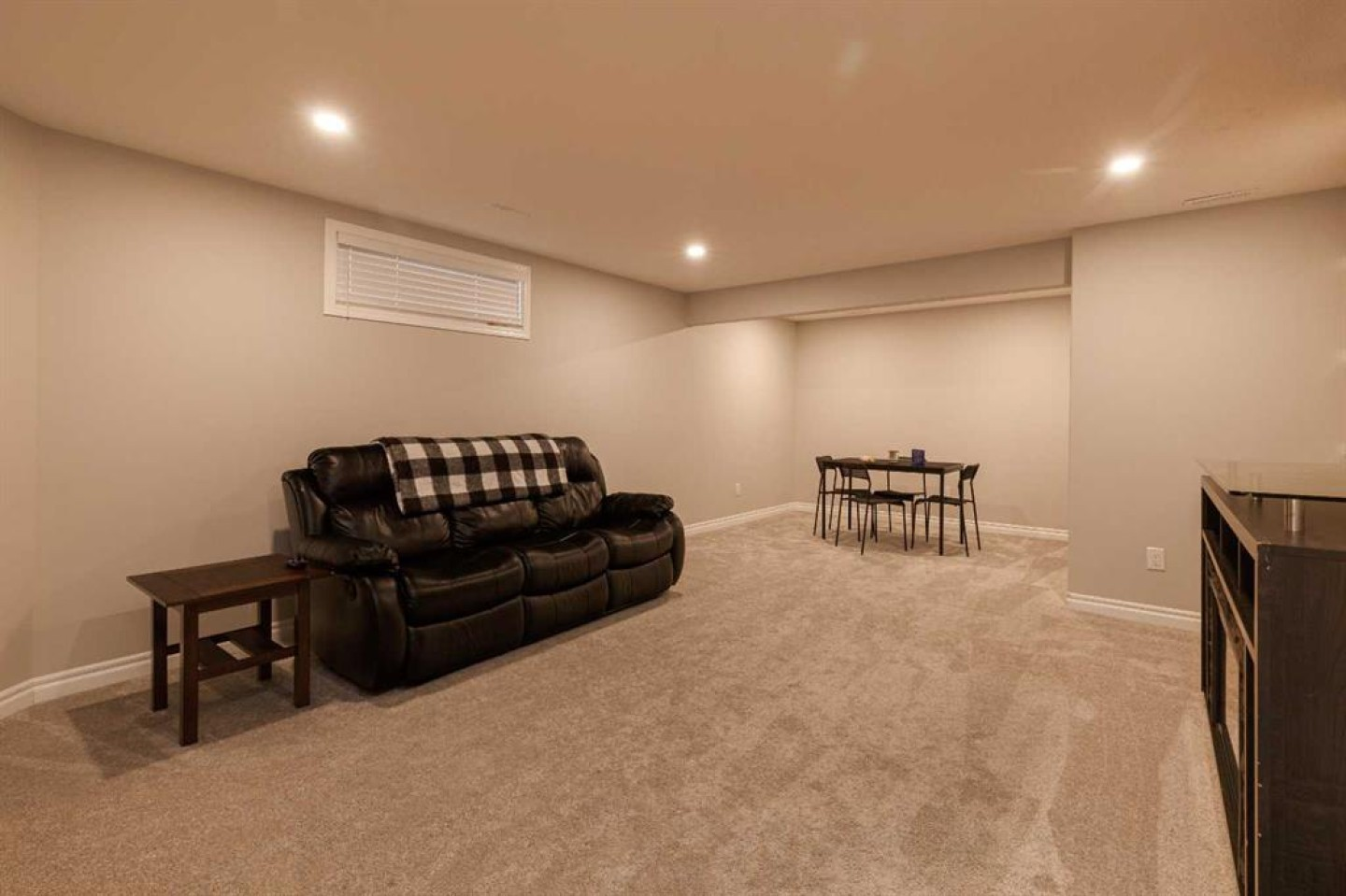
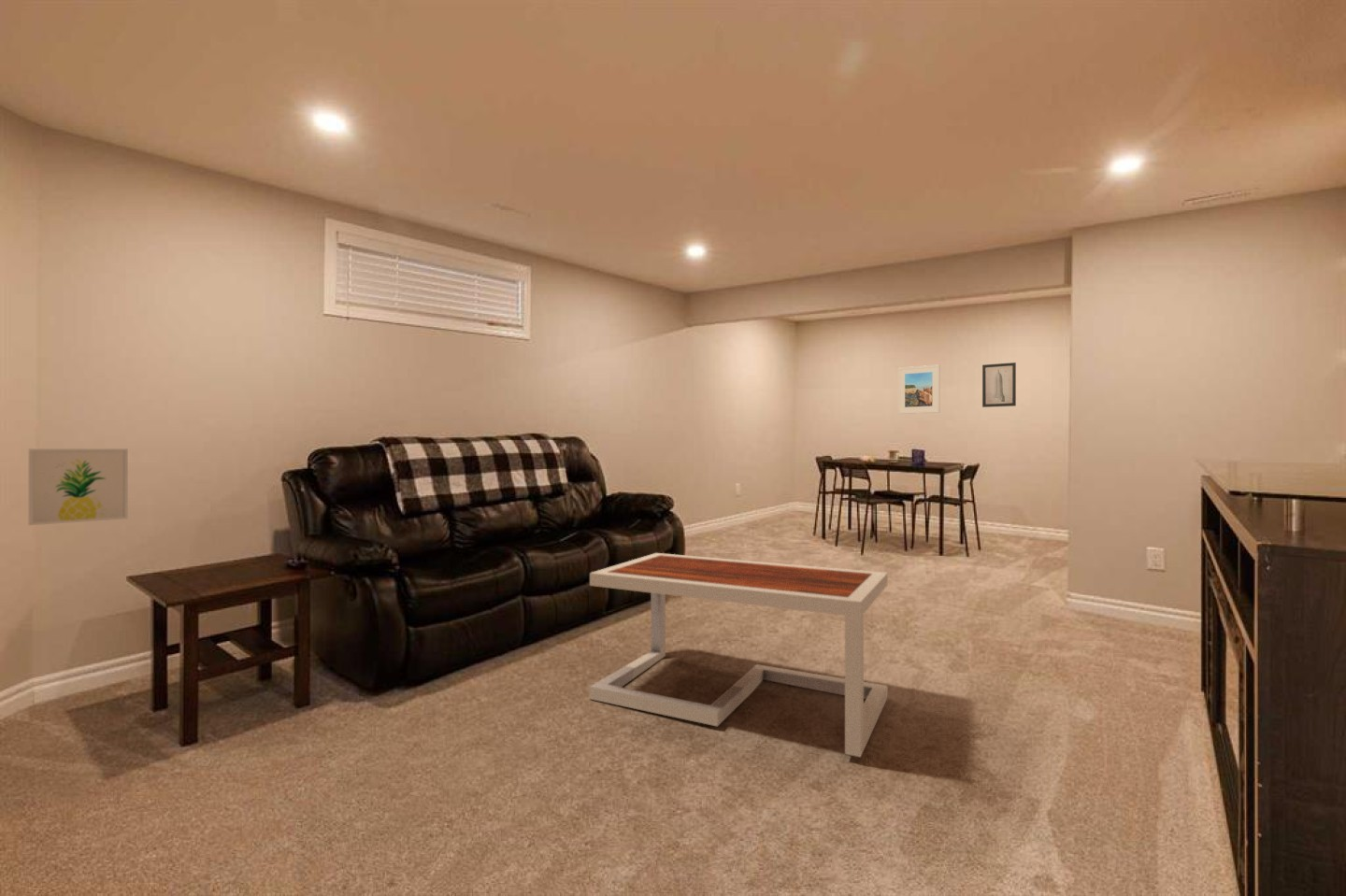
+ wall art (79, 485)
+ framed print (918, 390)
+ coffee table (746, 604)
+ wall art (998, 385)
